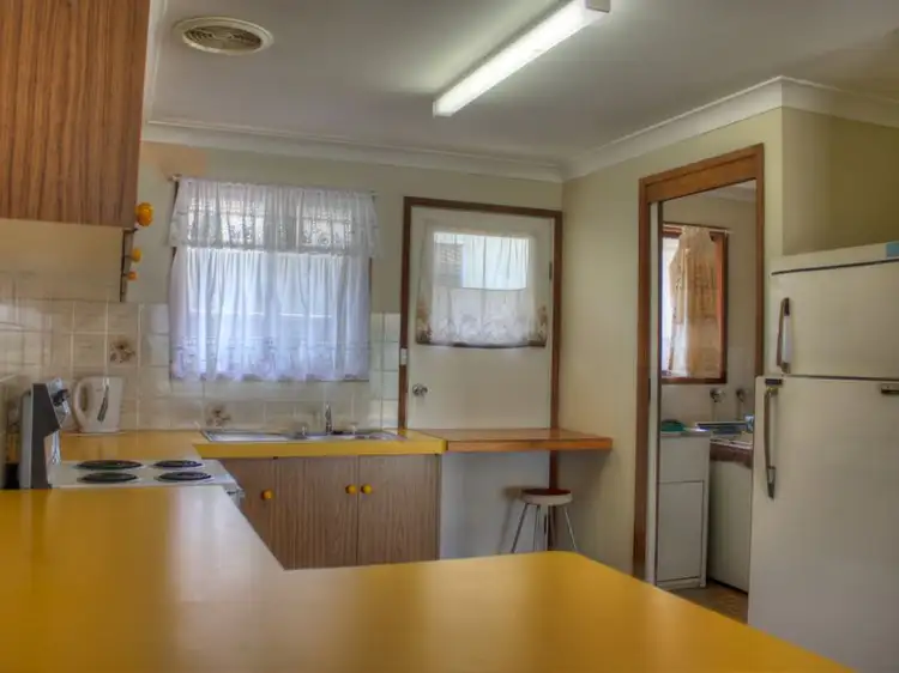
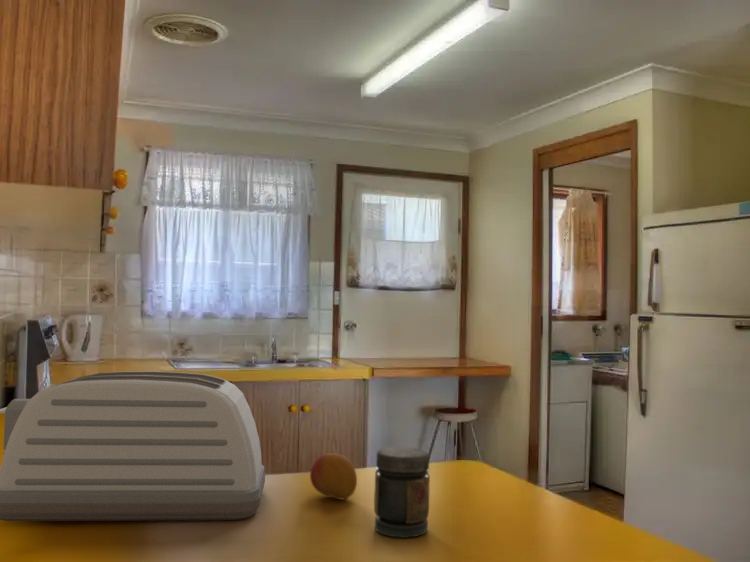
+ jar (402, 490)
+ toaster (135, 439)
+ fruit (335, 474)
